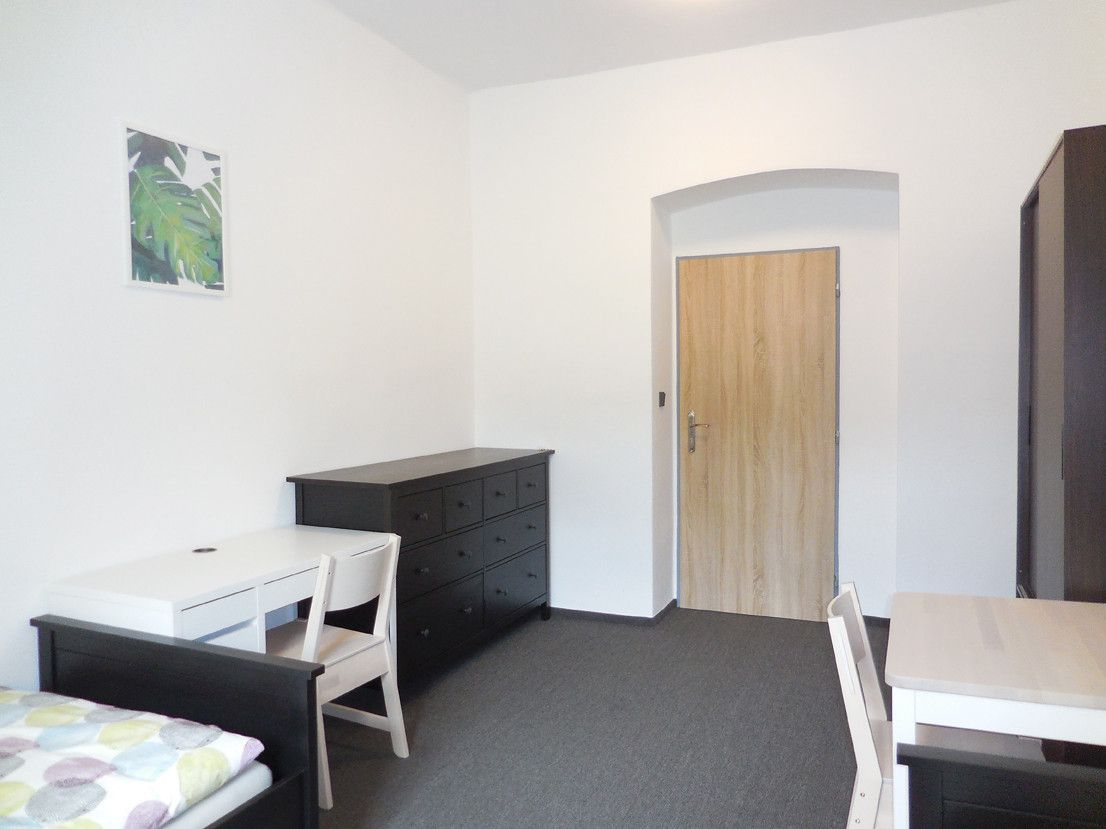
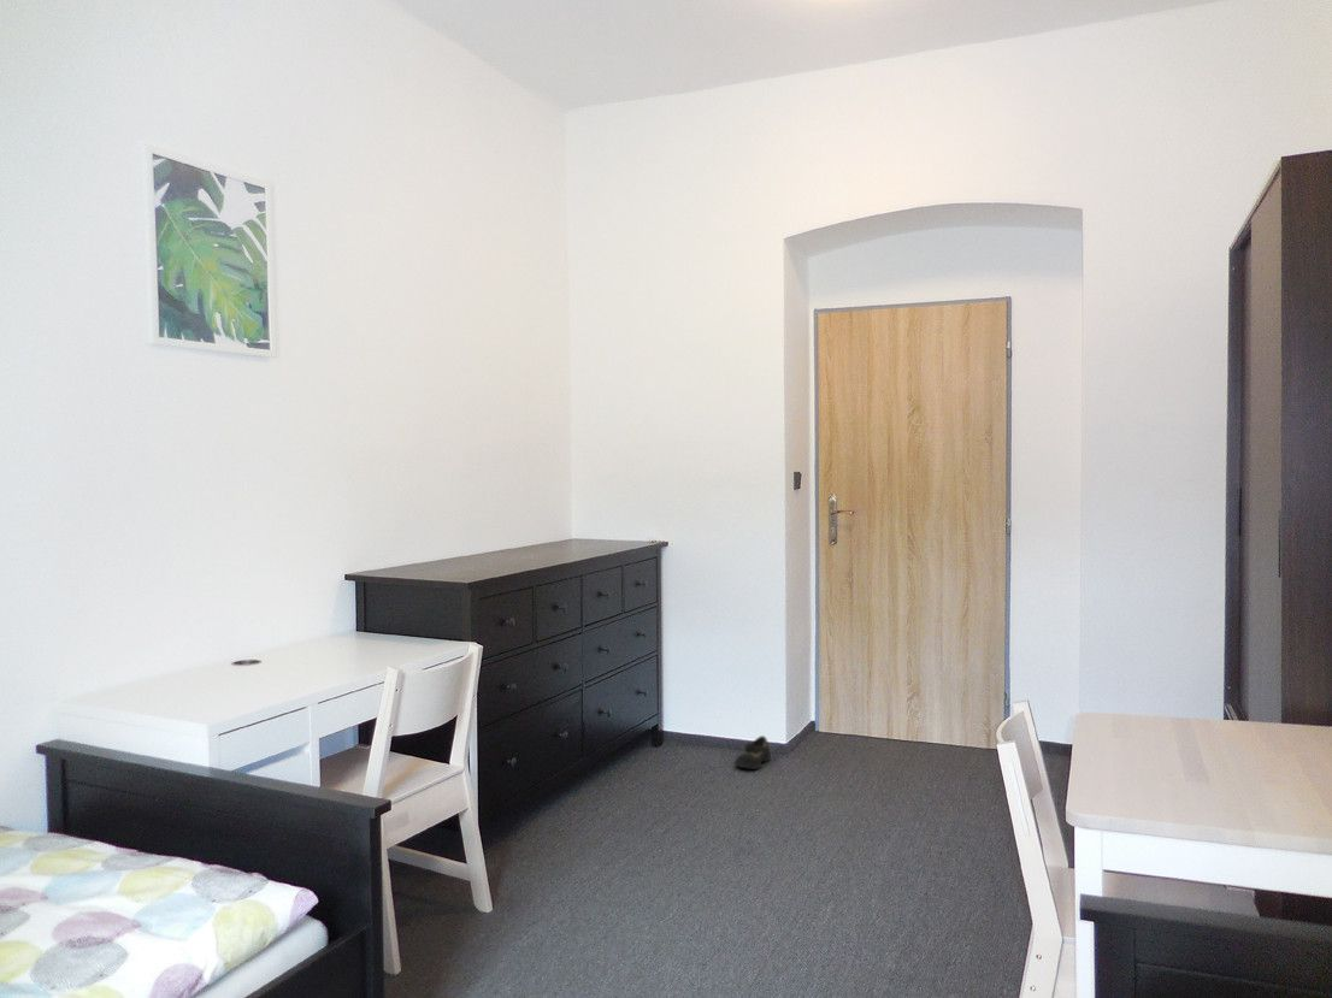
+ shoe (752, 752)
